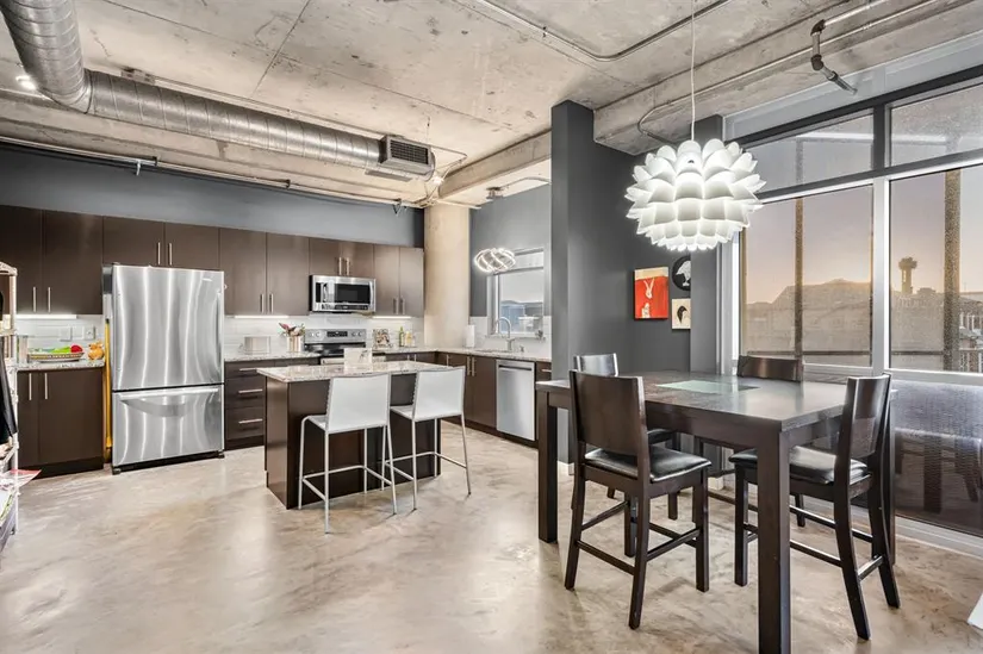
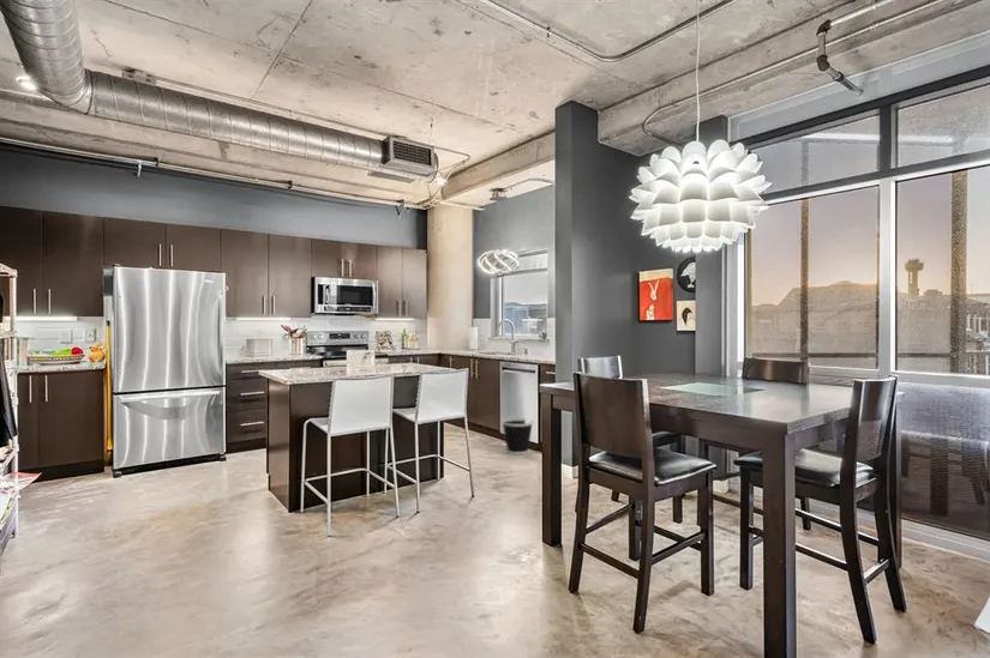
+ wastebasket (517, 436)
